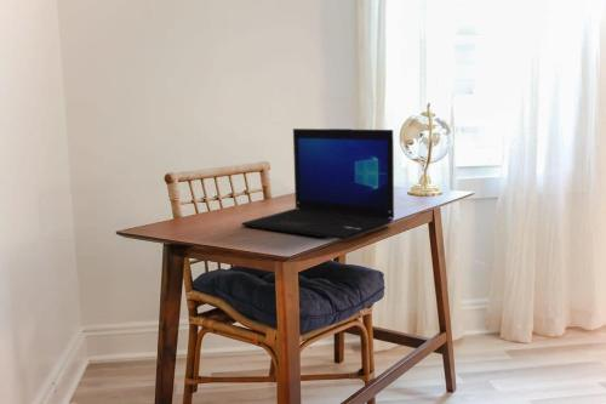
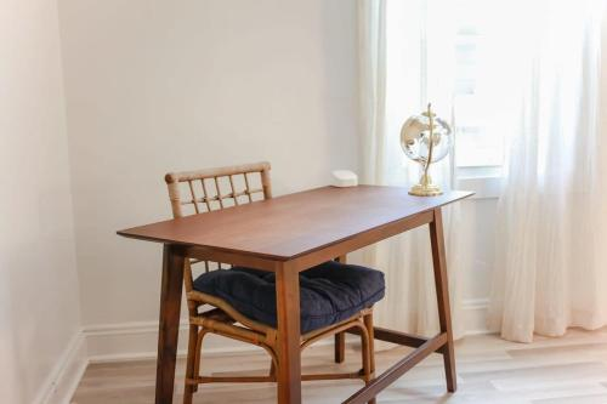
- laptop (316, 178)
